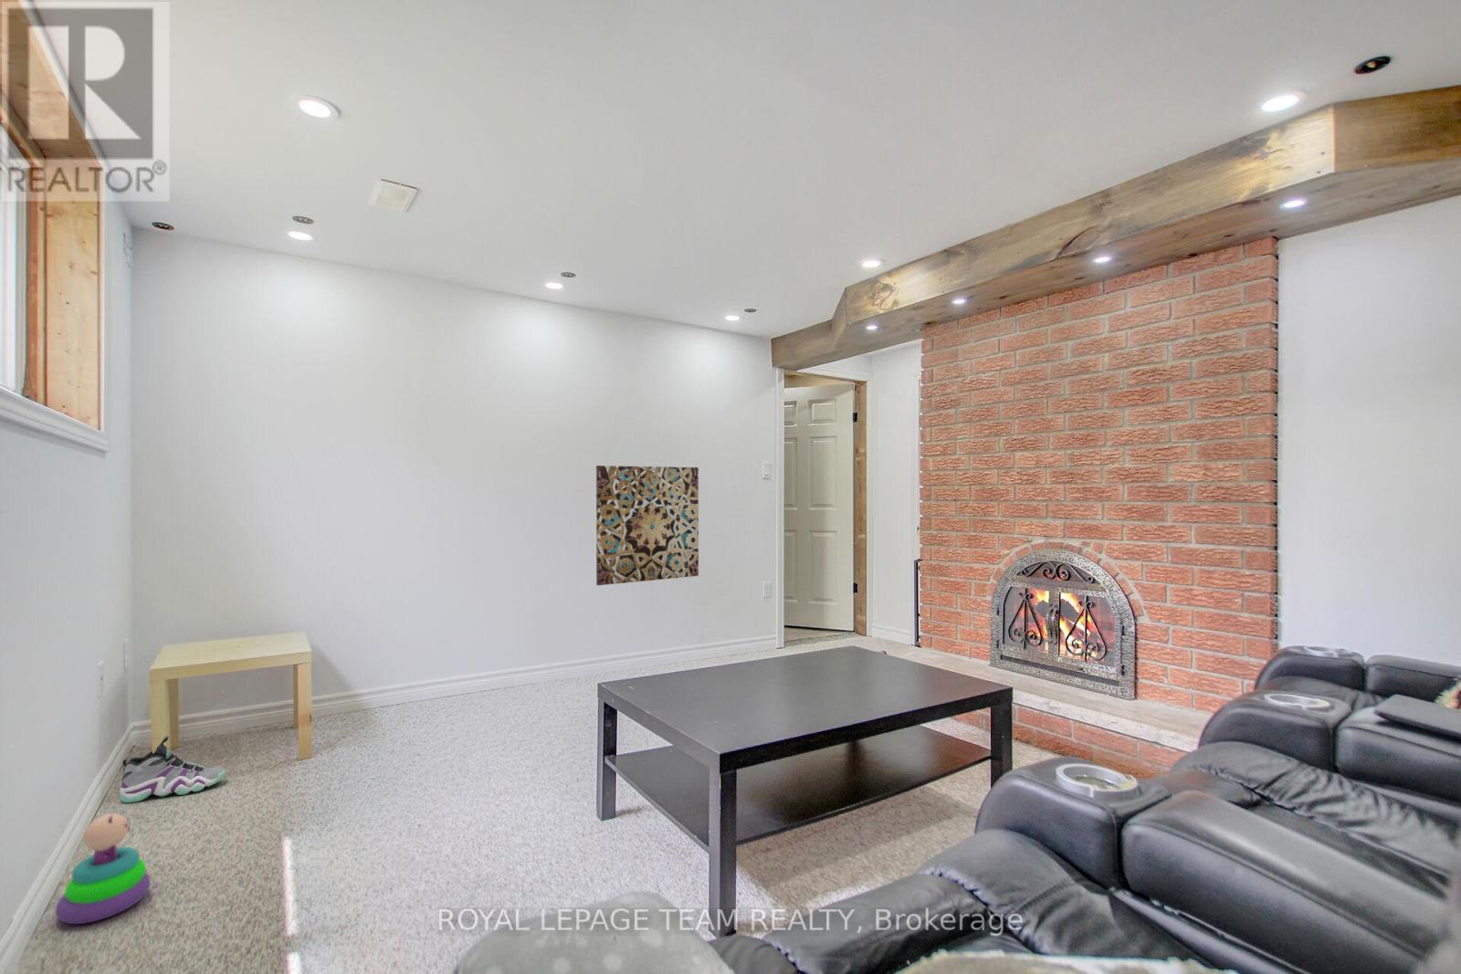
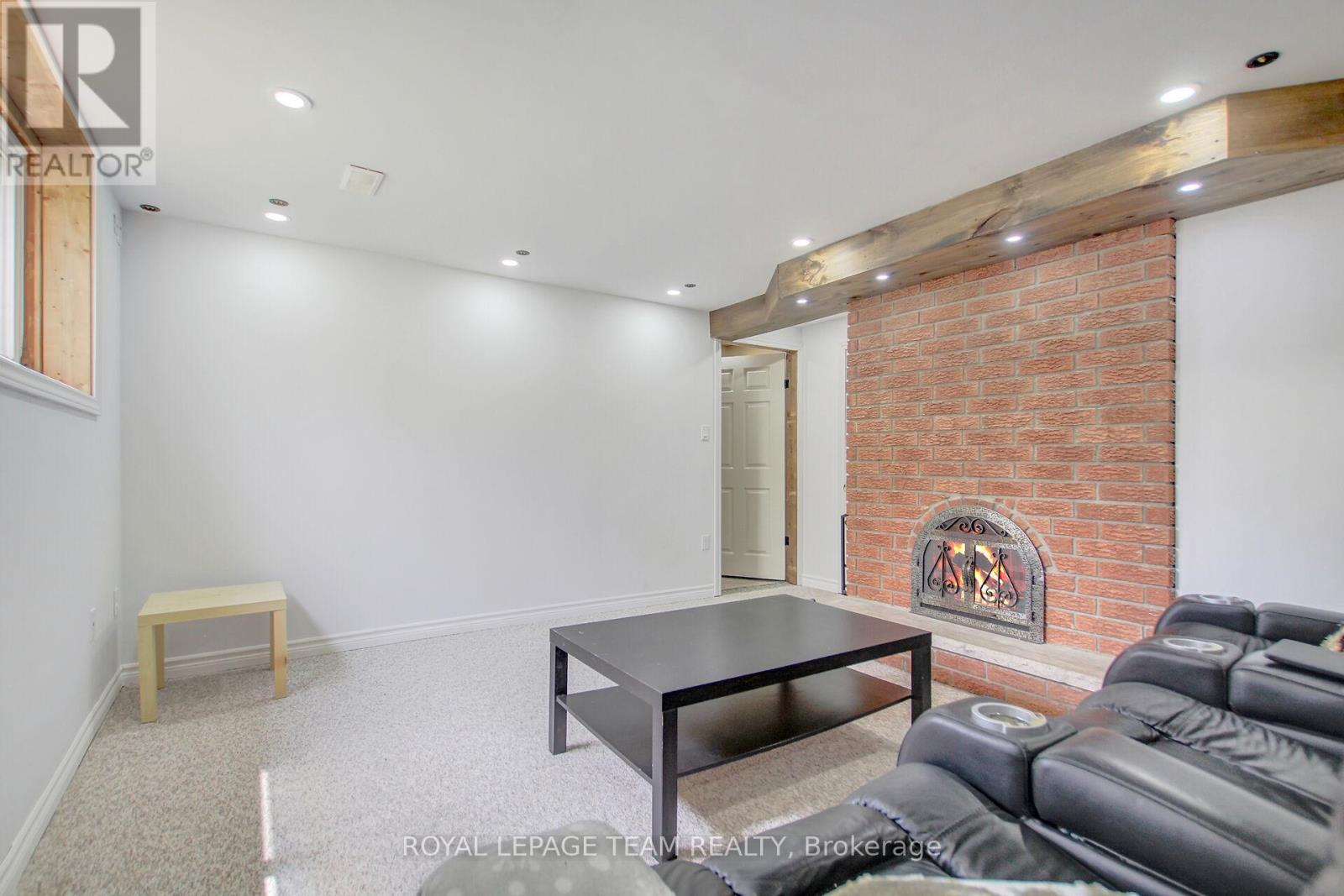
- wall art (649, 523)
- stacking toy (104, 860)
- sneaker (174, 763)
